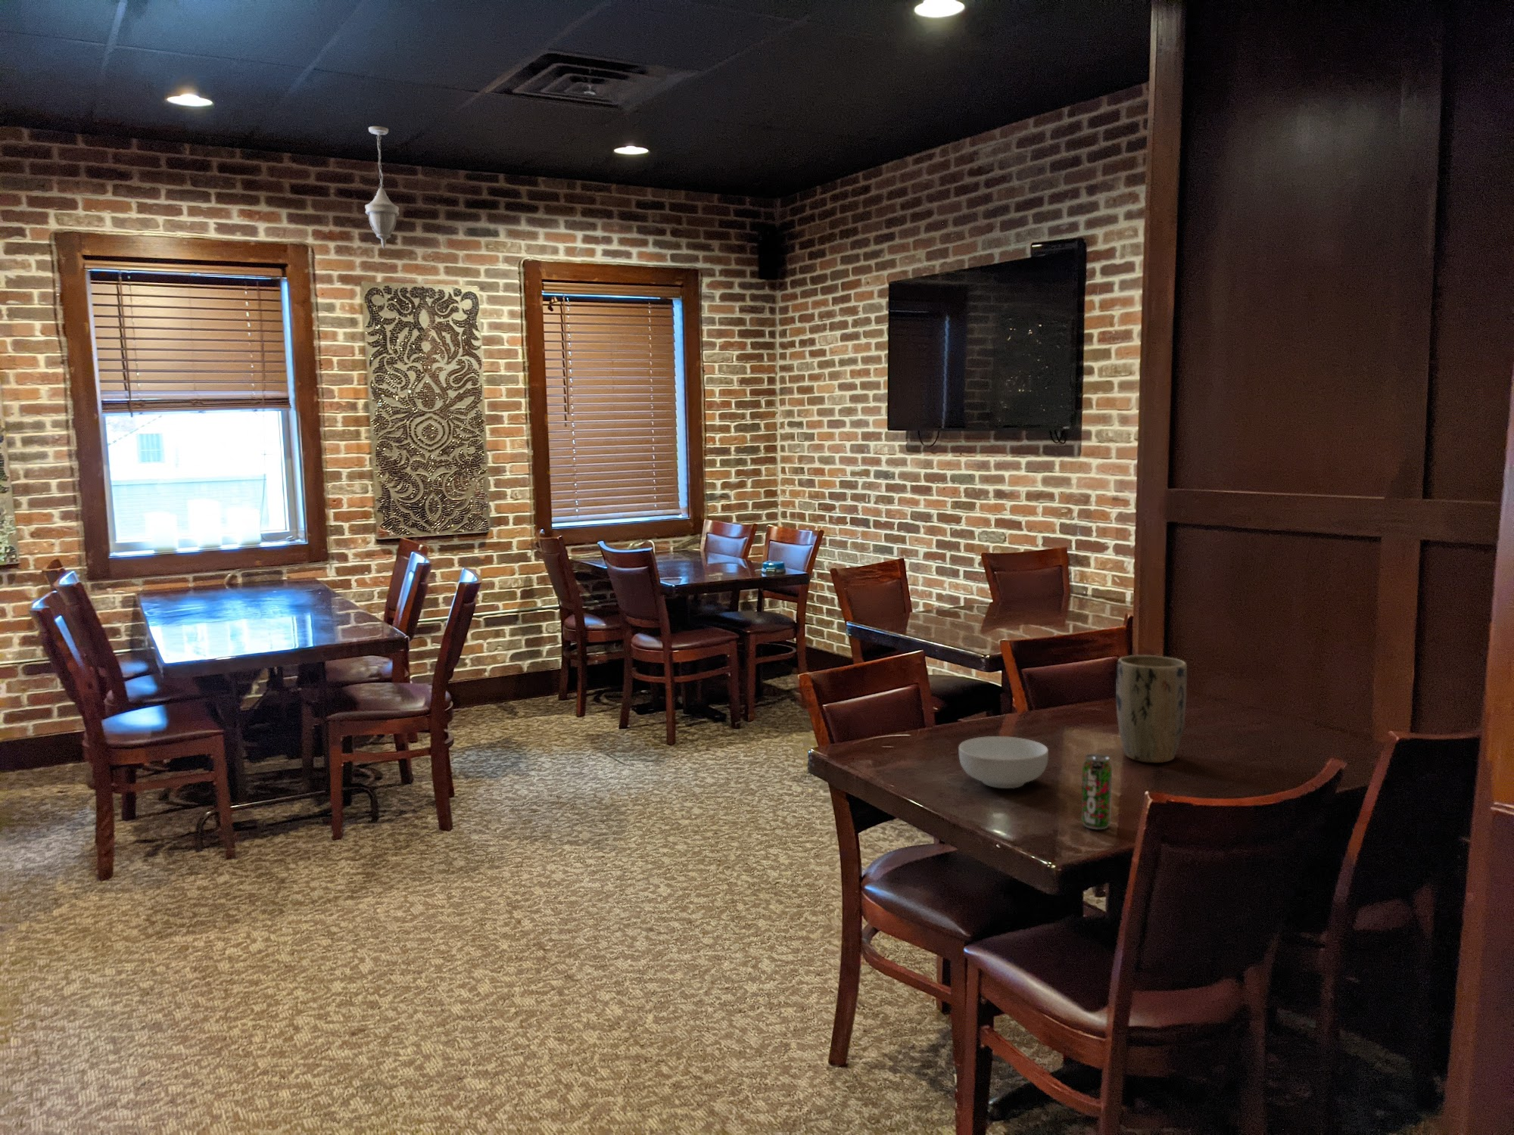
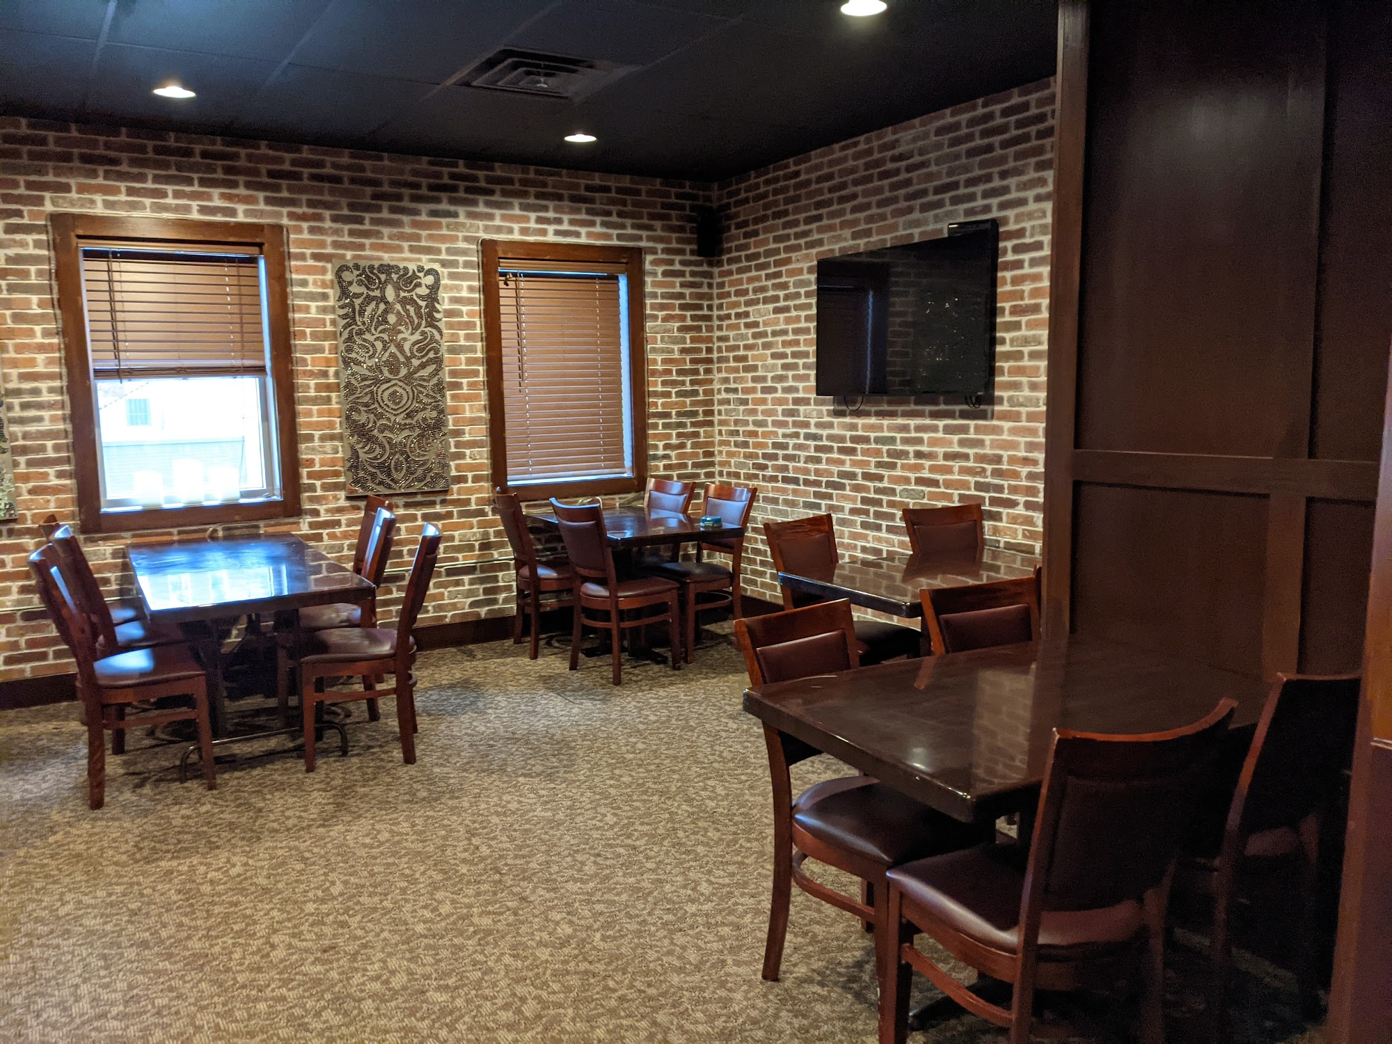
- cereal bowl (1003, 764)
- beverage can (1096, 790)
- plant pot (1150, 708)
- pendant light (380, 190)
